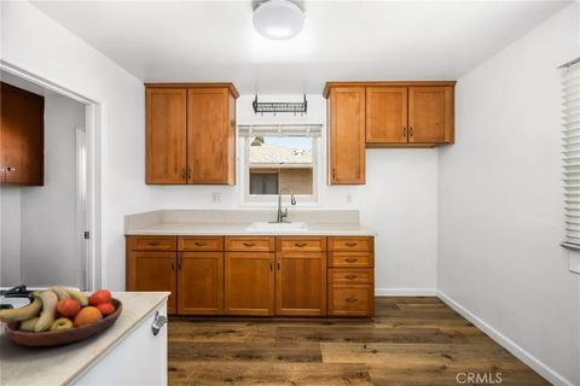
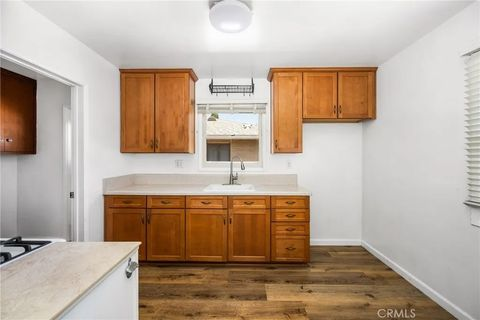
- fruit bowl (68, 308)
